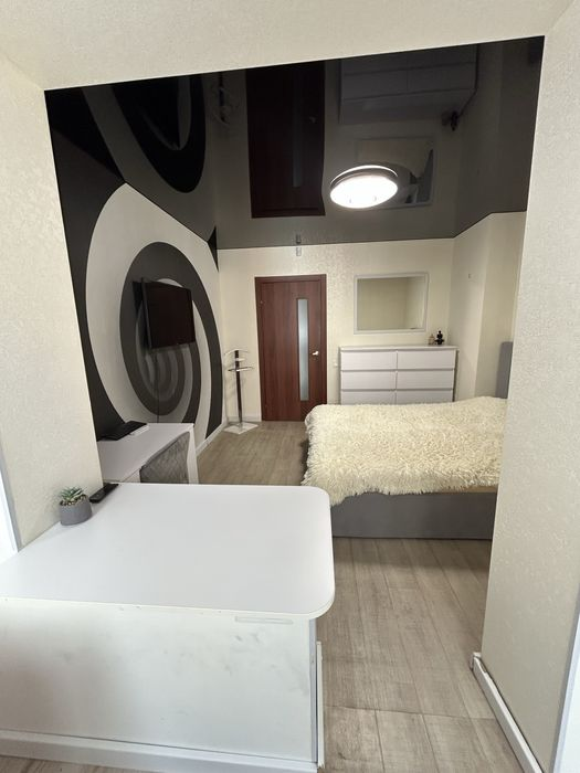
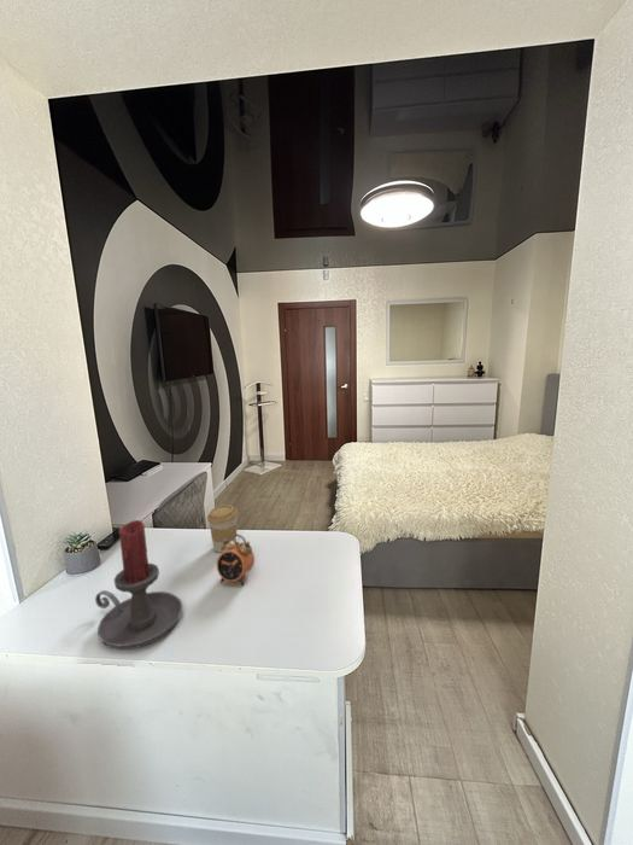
+ coffee cup (223, 528)
+ alarm clock (235, 558)
+ candle holder (128, 573)
